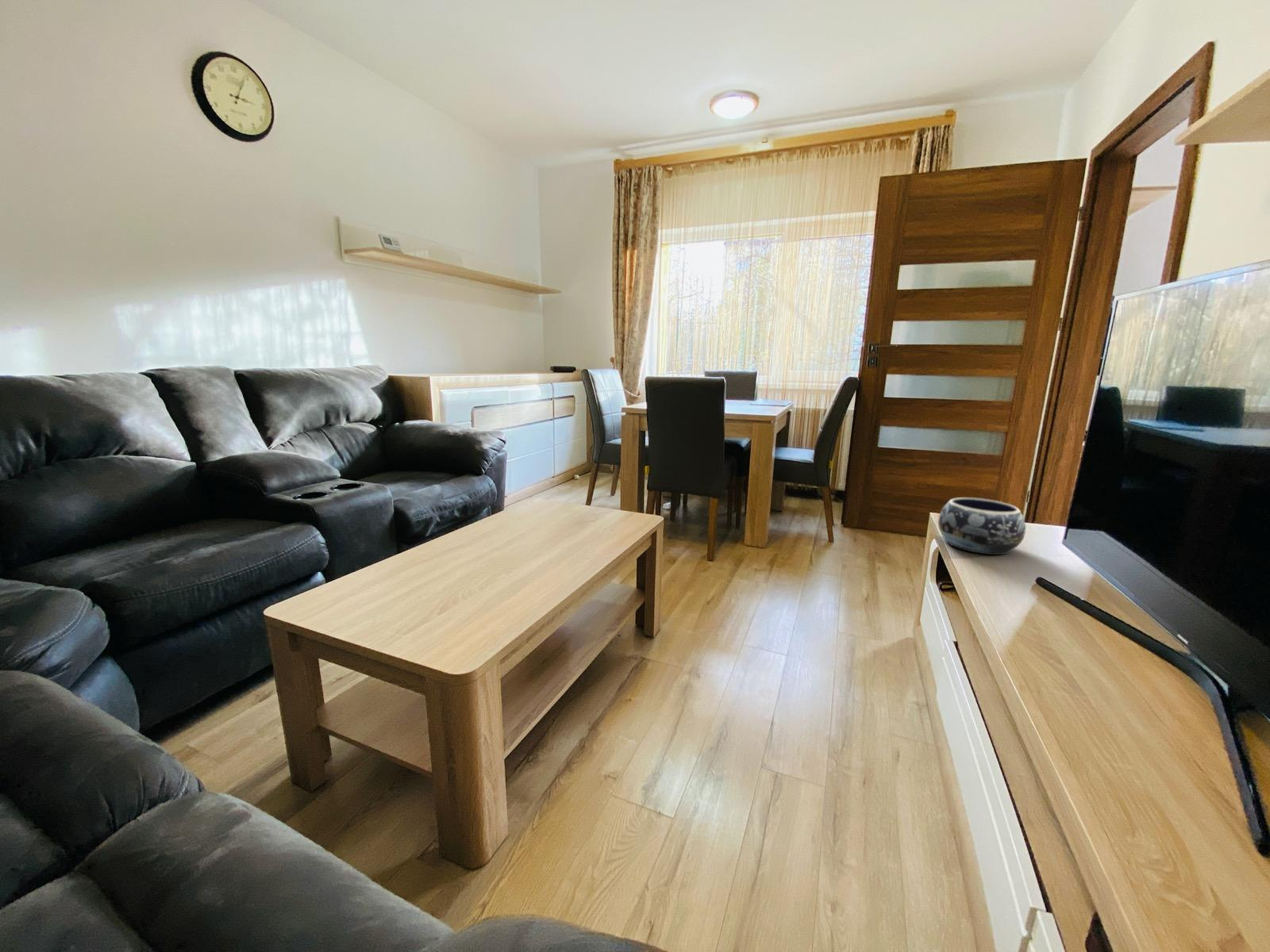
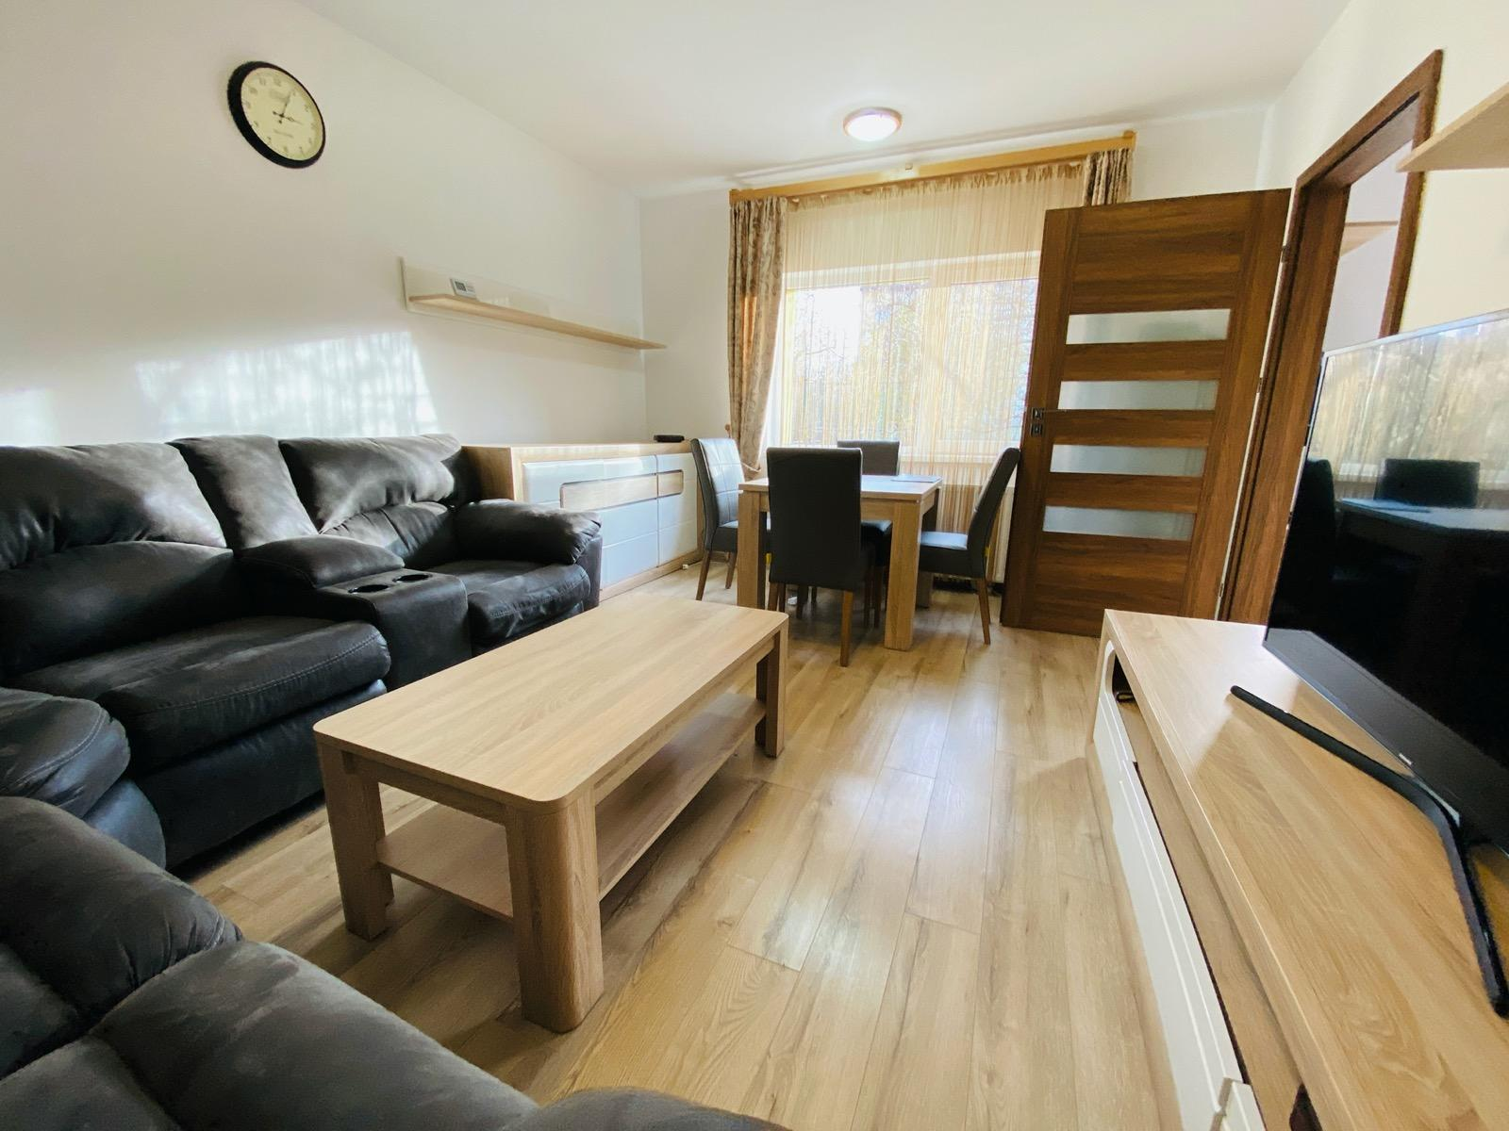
- decorative bowl (979, 524)
